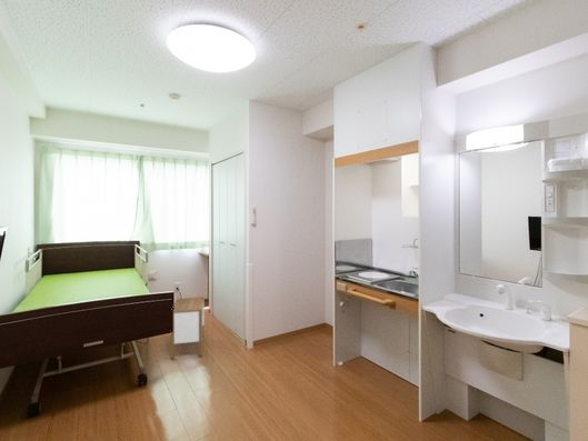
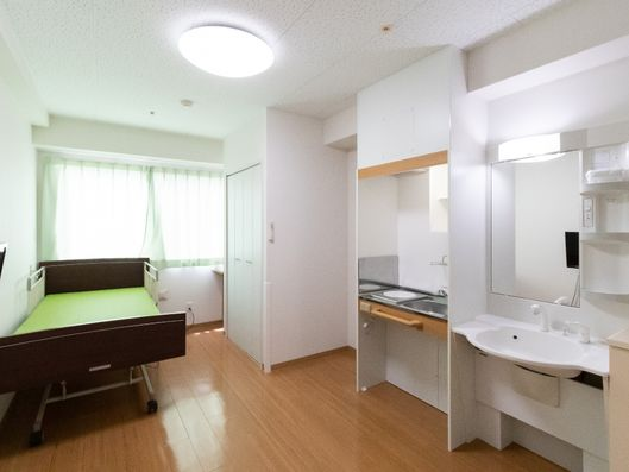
- nightstand (188, 324)
